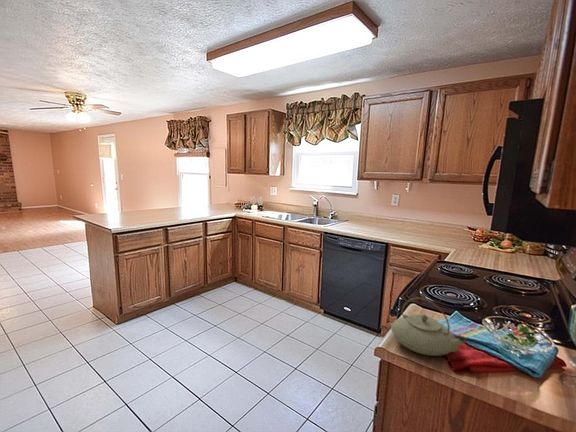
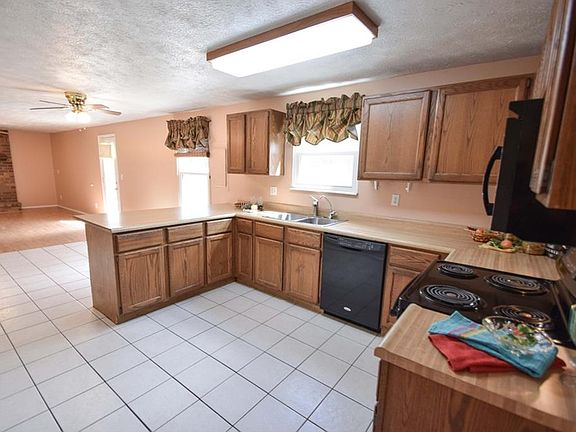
- teapot (428, 323)
